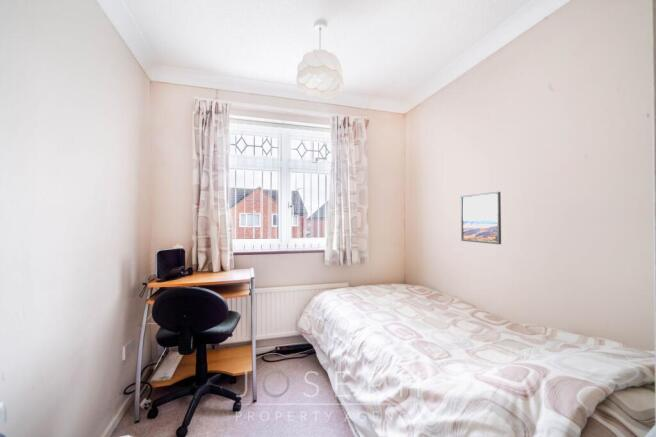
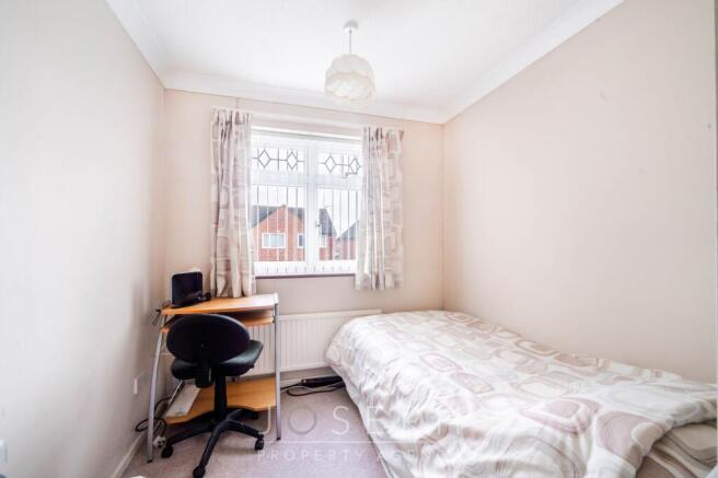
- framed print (479, 218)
